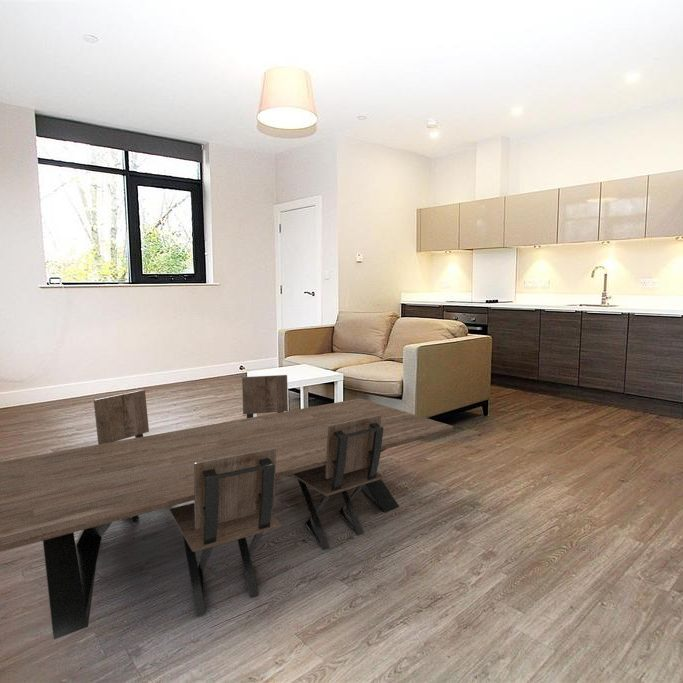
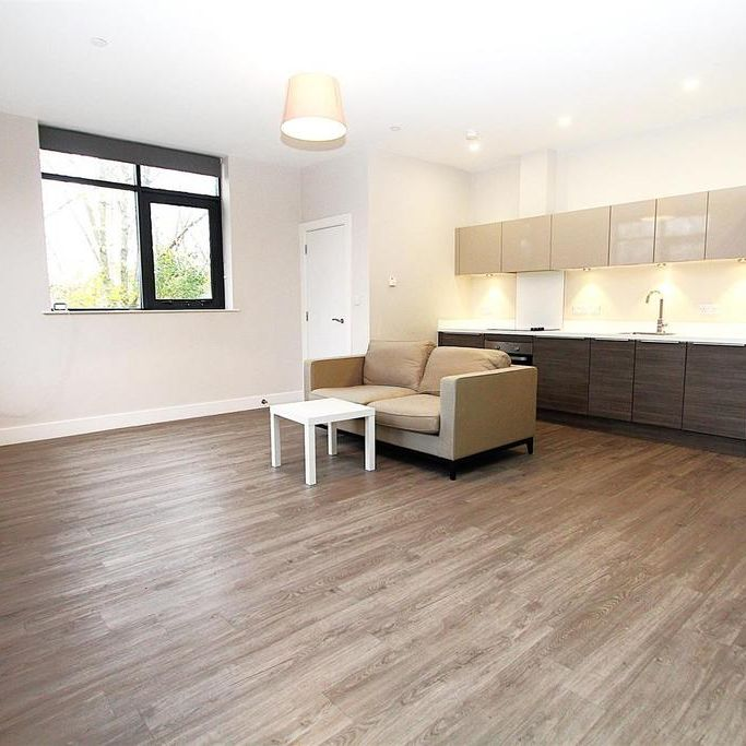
- dining table (239, 461)
